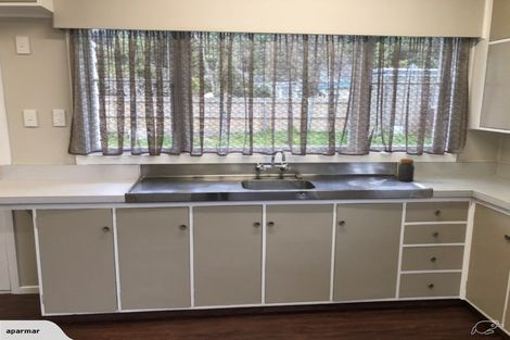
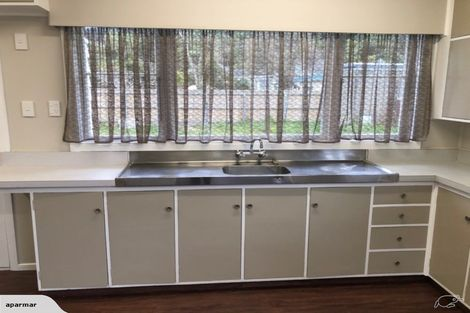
- jar (406, 169)
